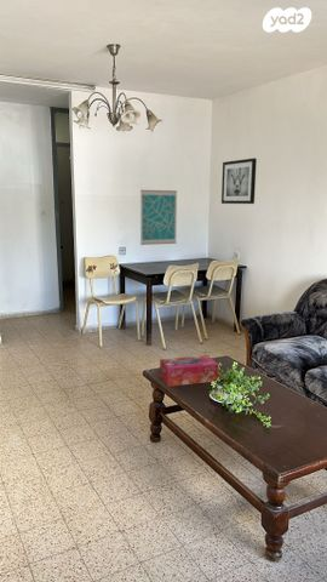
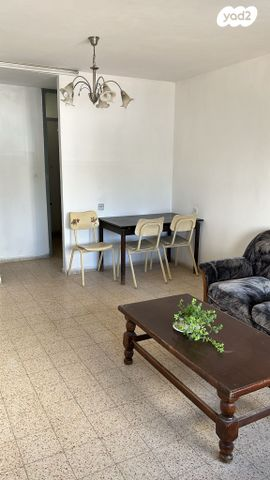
- wall art (237, 182)
- tissue box (188, 370)
- wall art (159, 217)
